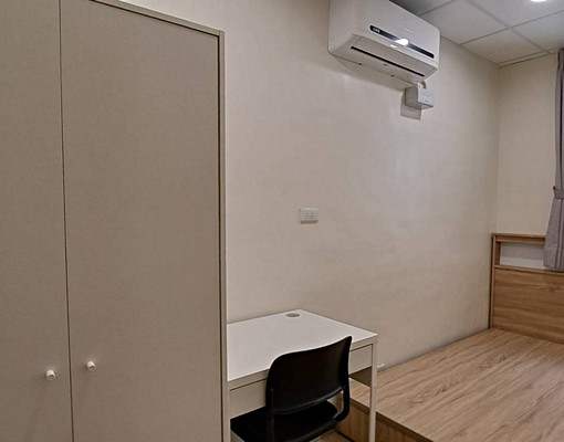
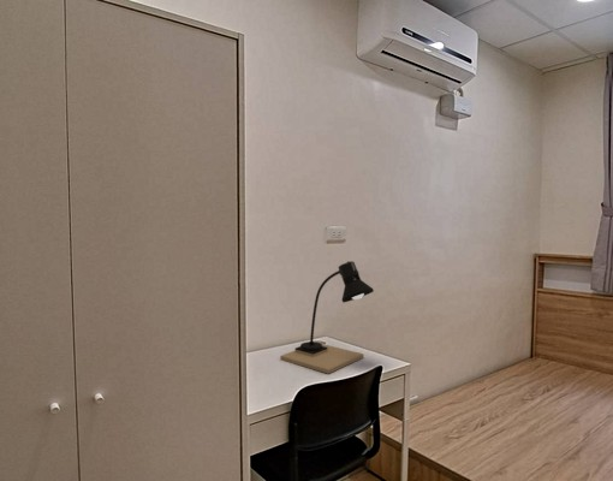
+ desk lamp (343, 302)
